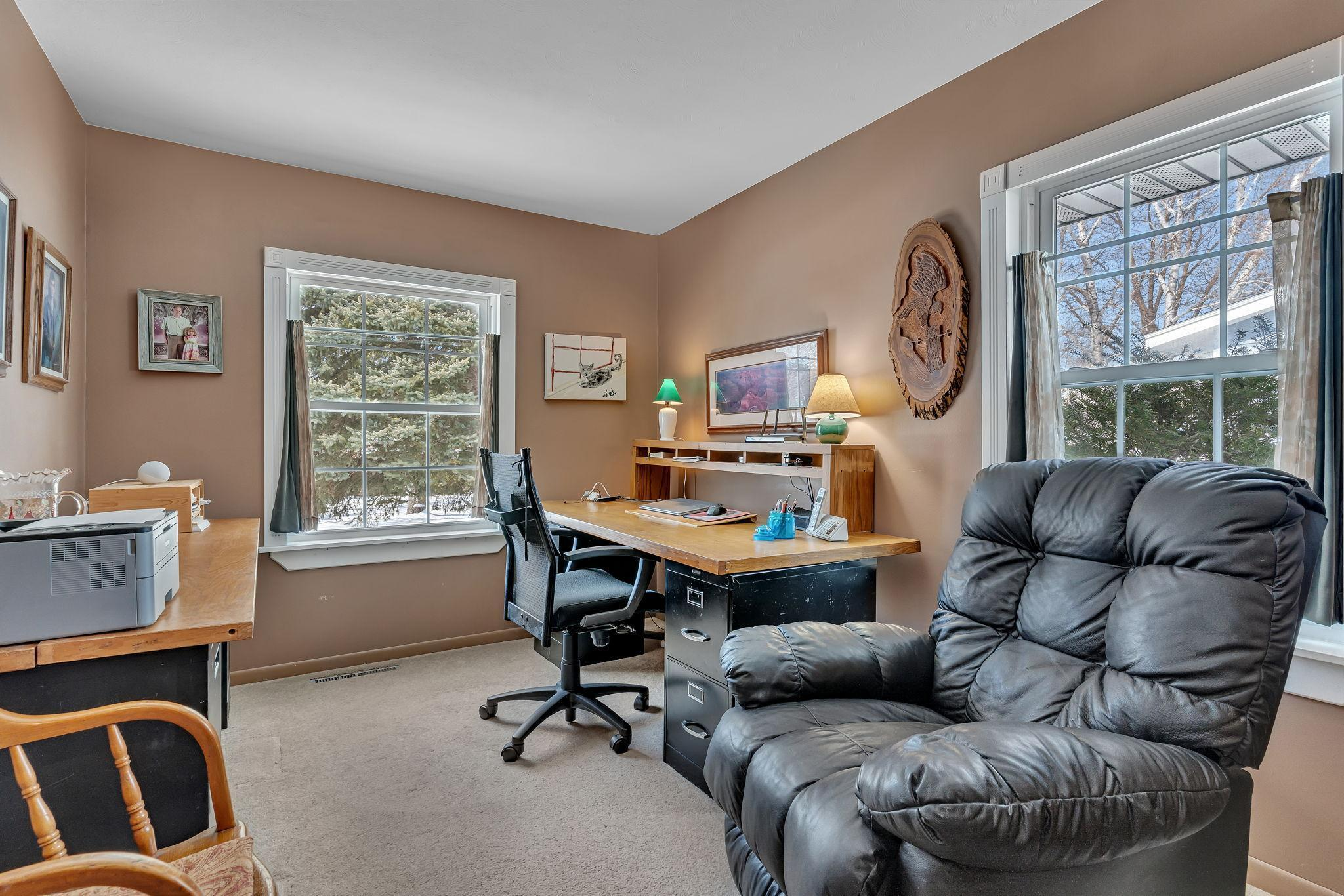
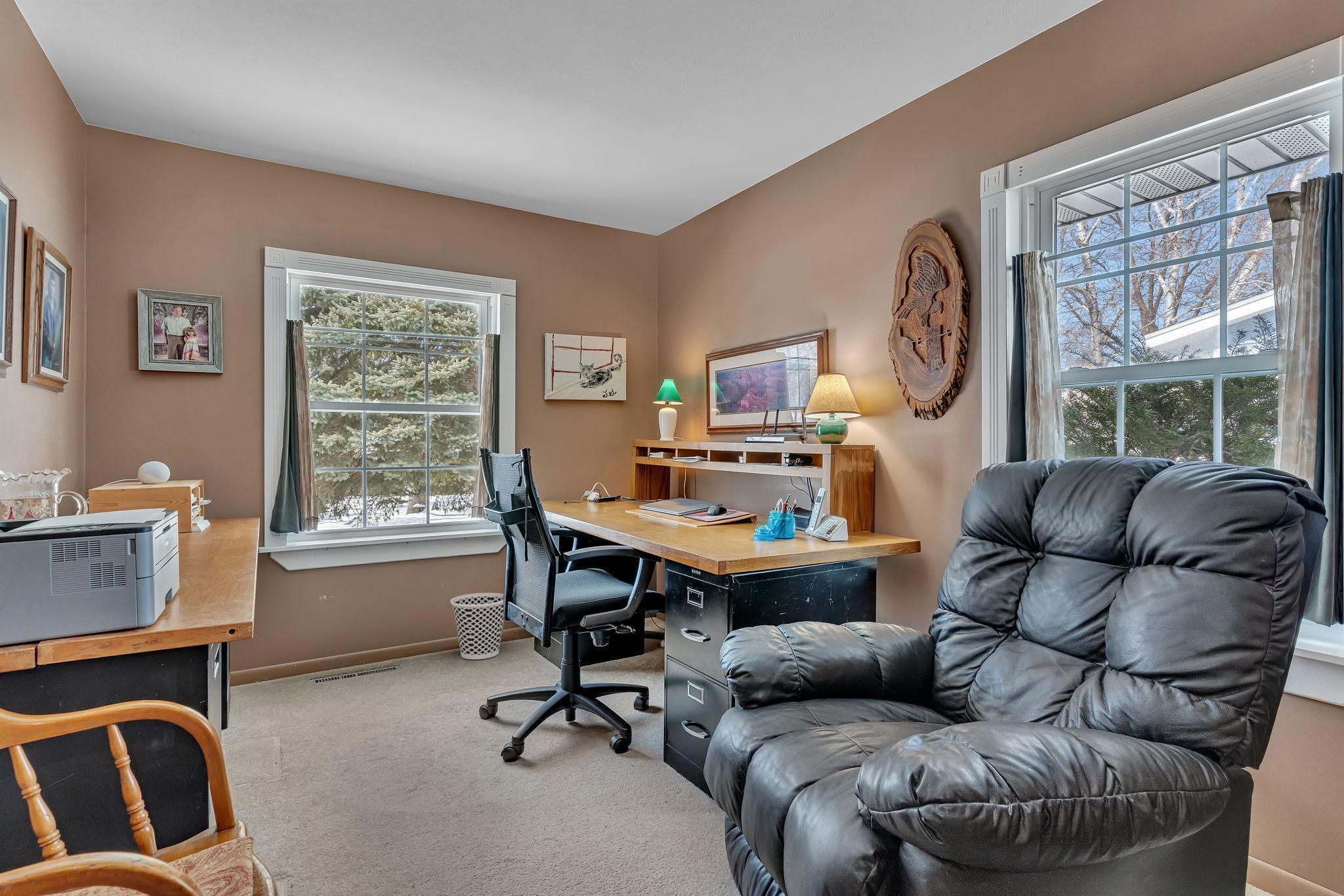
+ wastebasket (480, 626)
